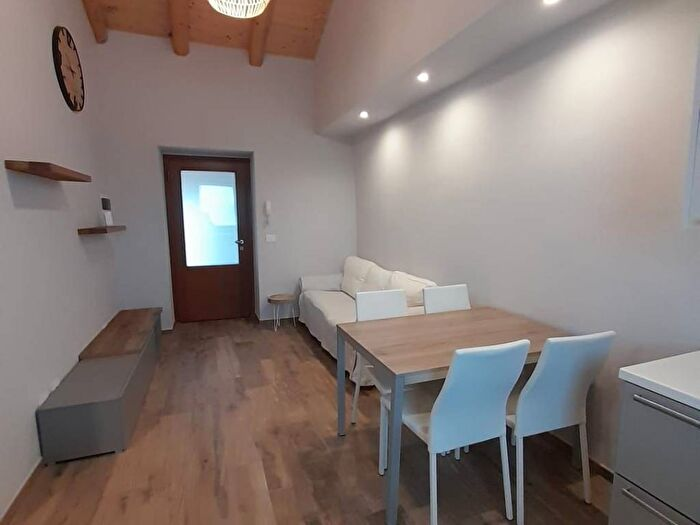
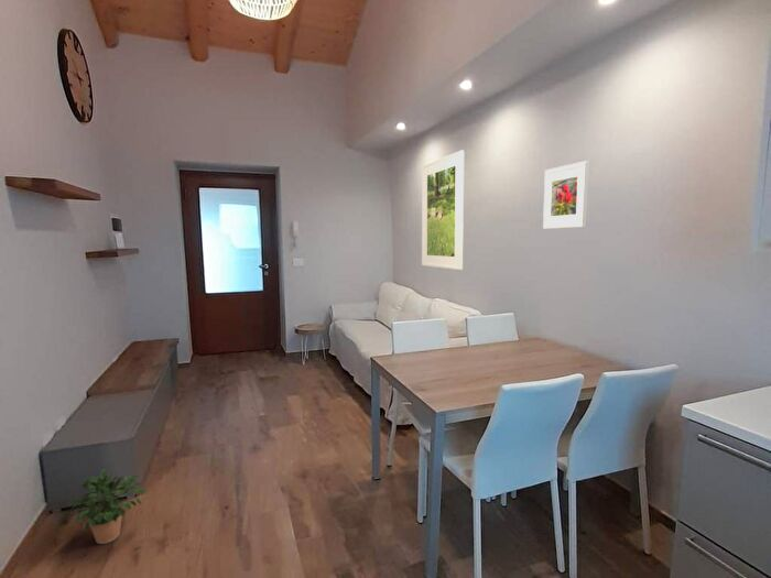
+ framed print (564, 197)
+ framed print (441, 214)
+ potted plant (110, 500)
